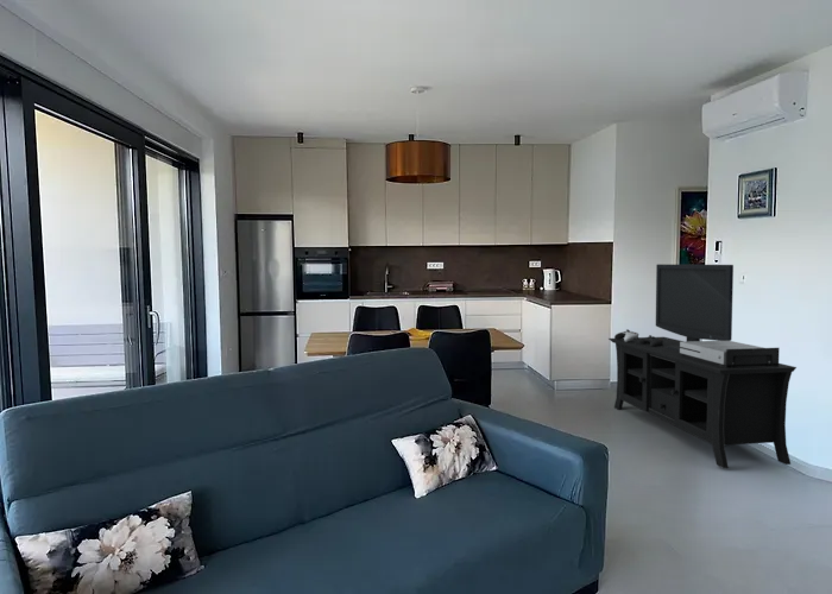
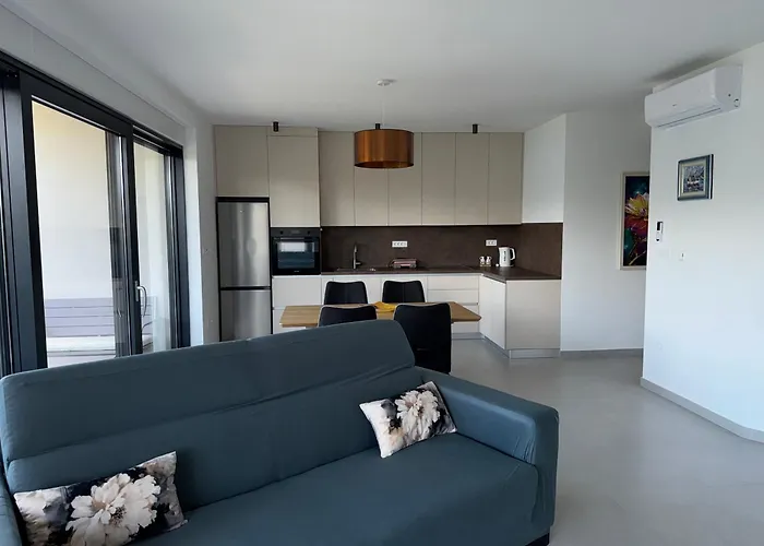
- media console (686, 349)
